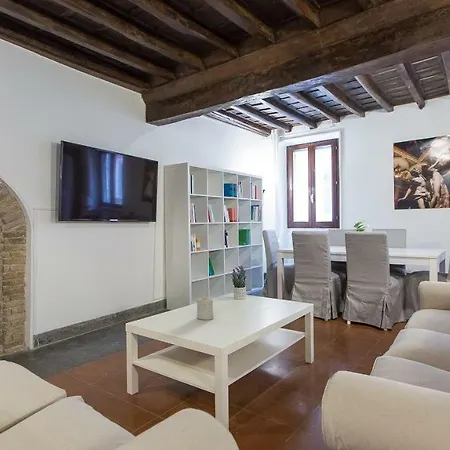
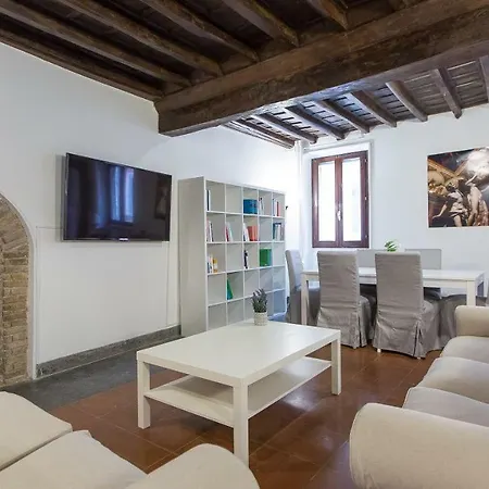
- candle (205, 306)
